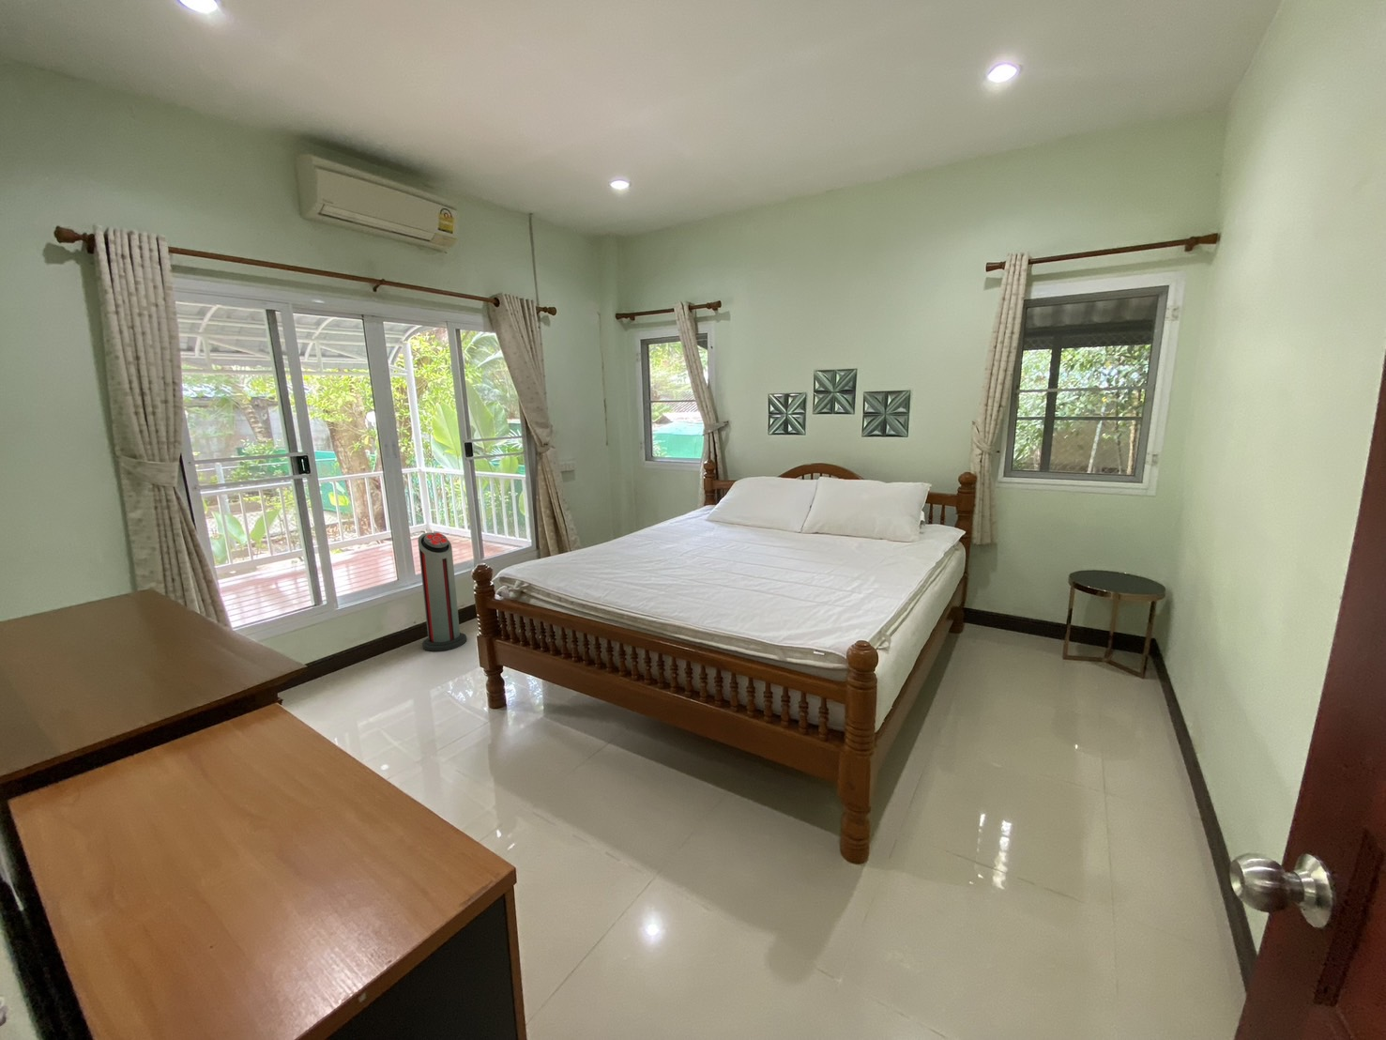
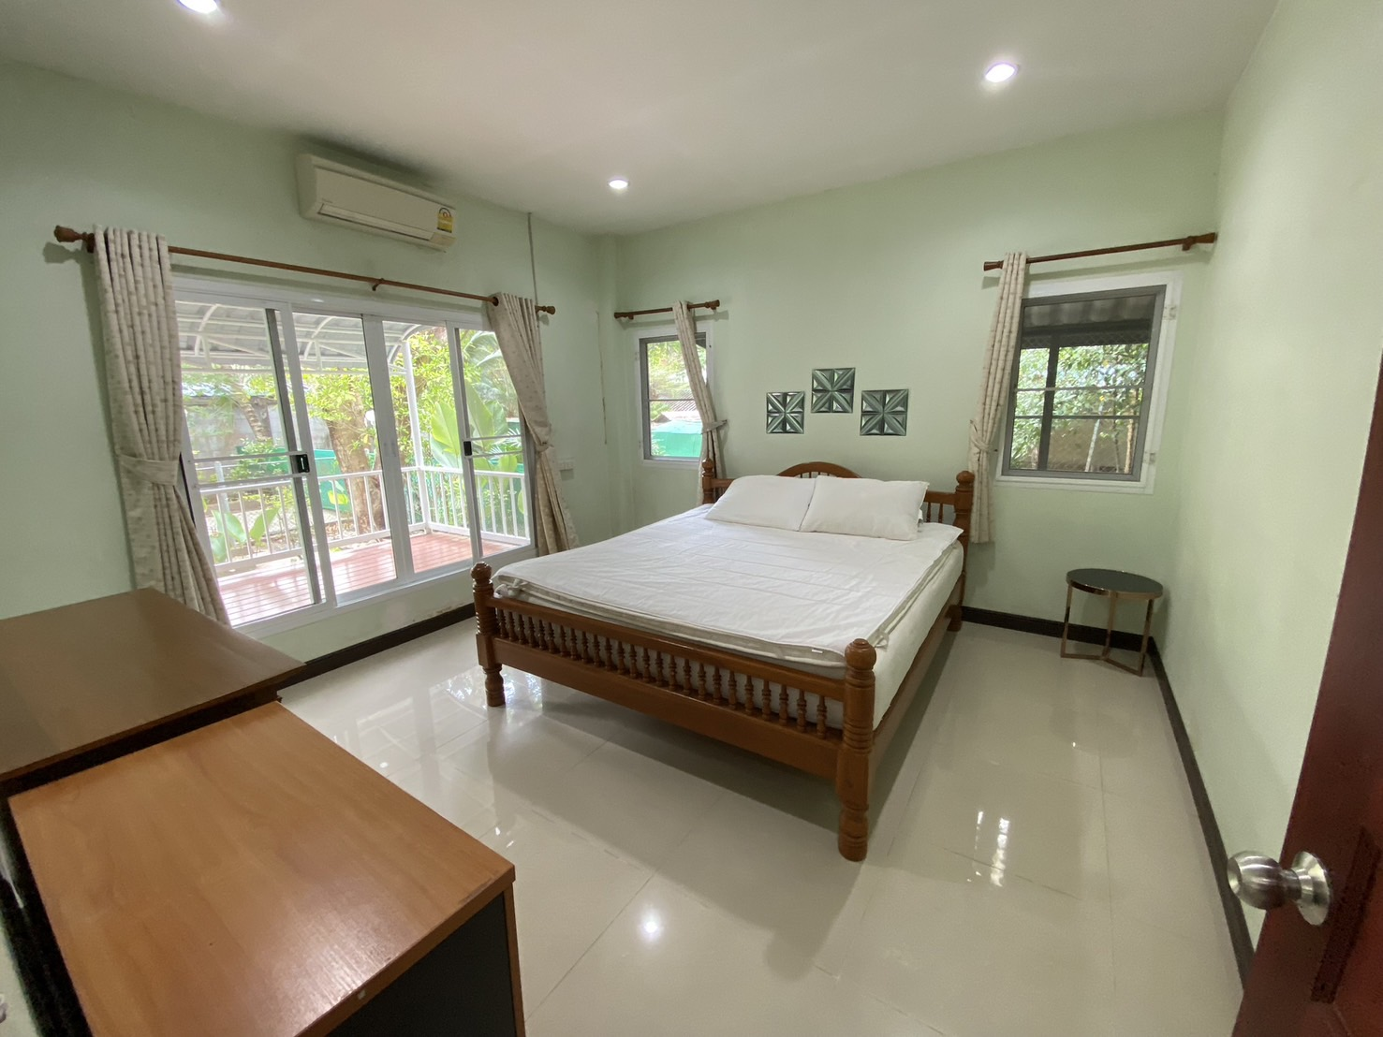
- air purifier (439, 589)
